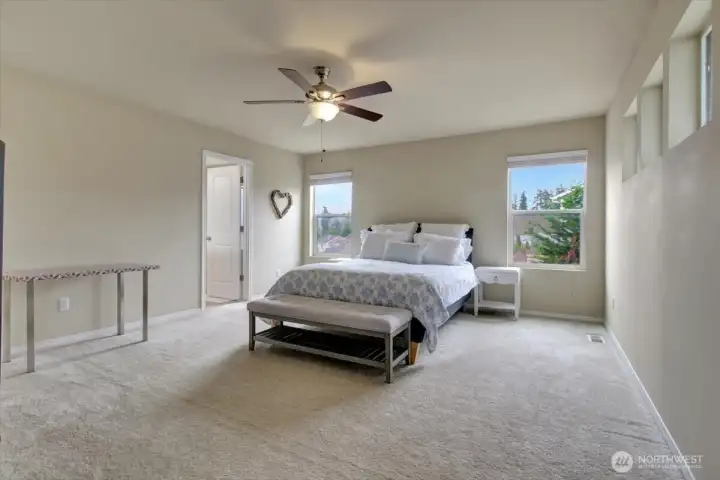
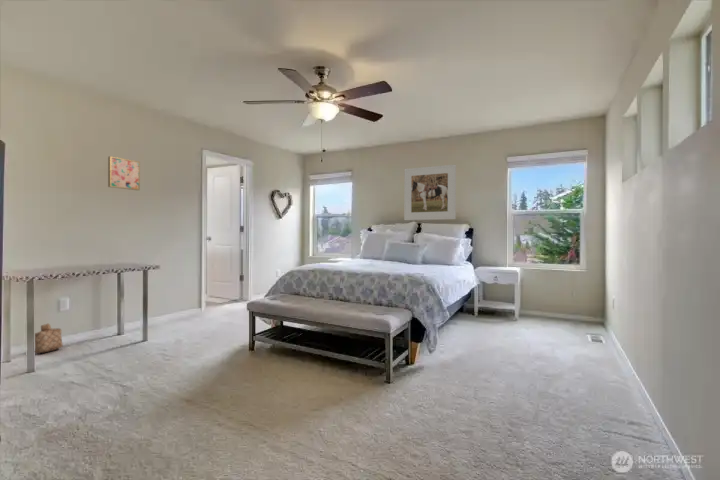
+ wall art (124, 173)
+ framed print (429, 193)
+ basket (48, 337)
